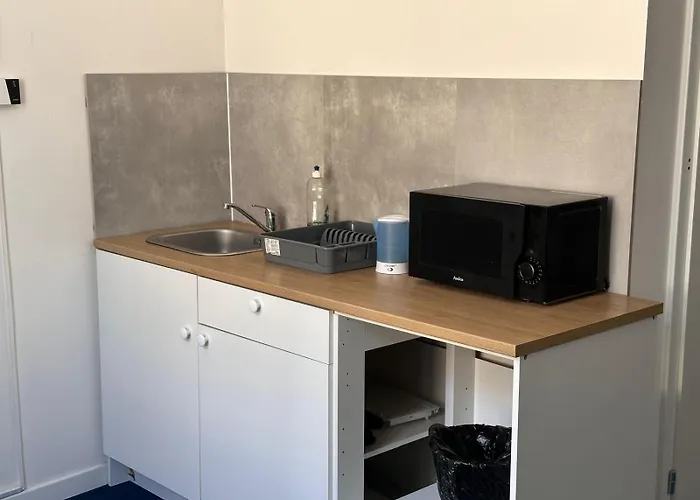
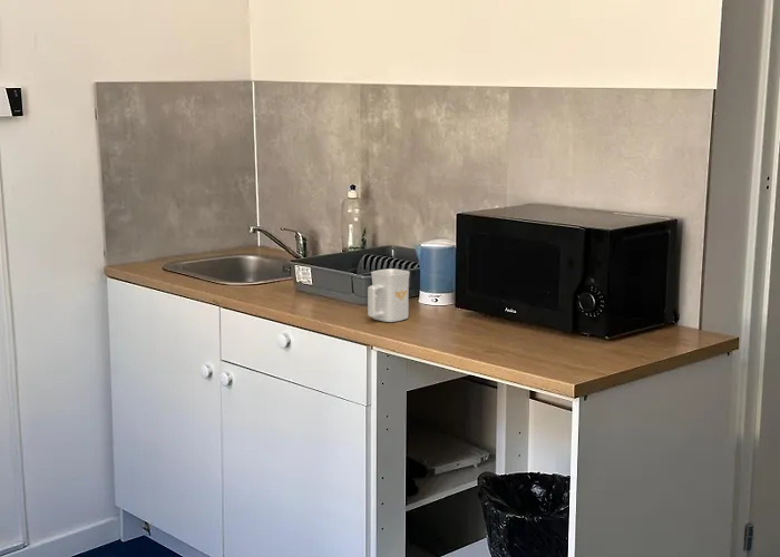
+ mug (386, 295)
